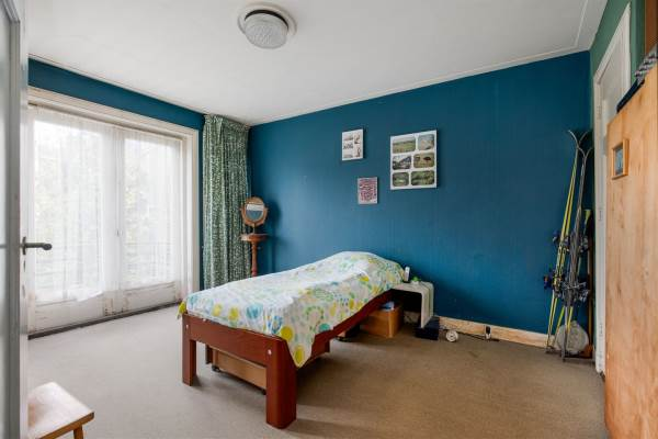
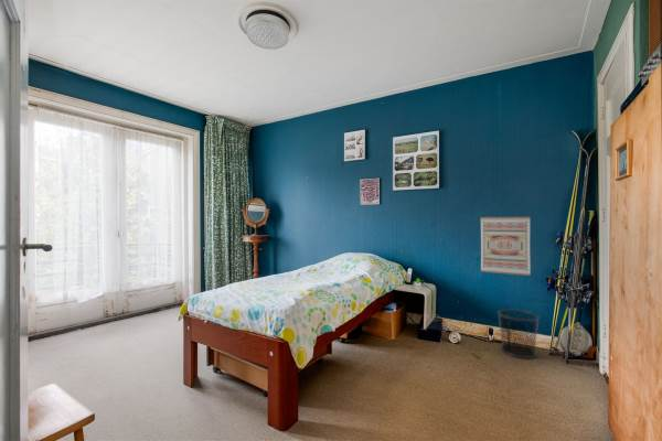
+ wall art (504, 245)
+ waste bin (517, 333)
